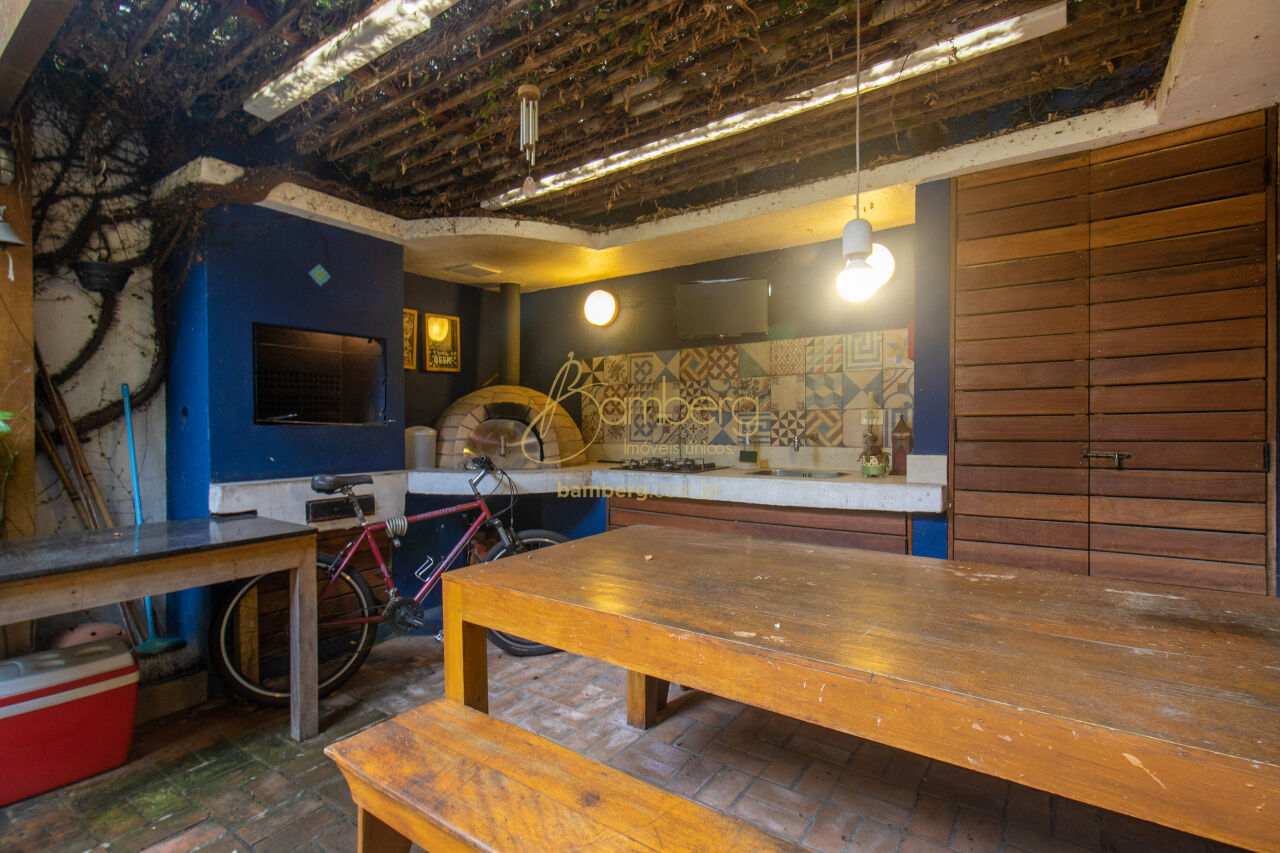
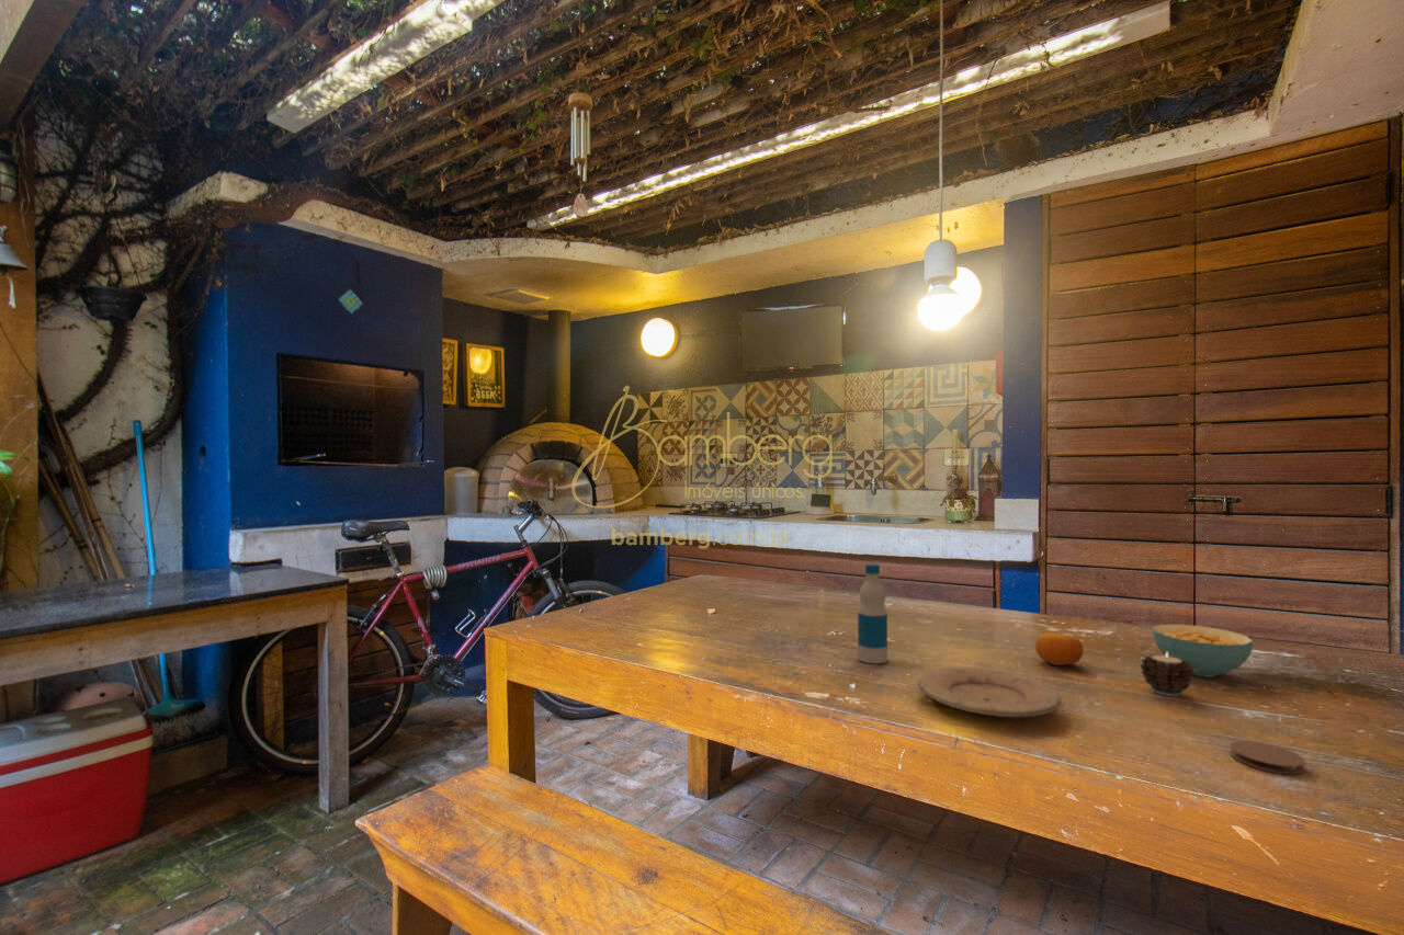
+ coaster (1266, 756)
+ fruit (1058, 648)
+ cereal bowl (1200, 653)
+ bottle (872, 612)
+ plate (986, 694)
+ candle (1166, 671)
